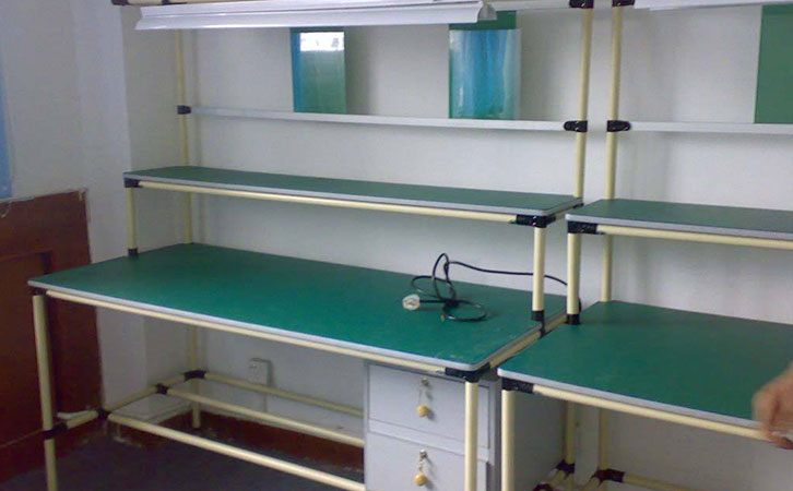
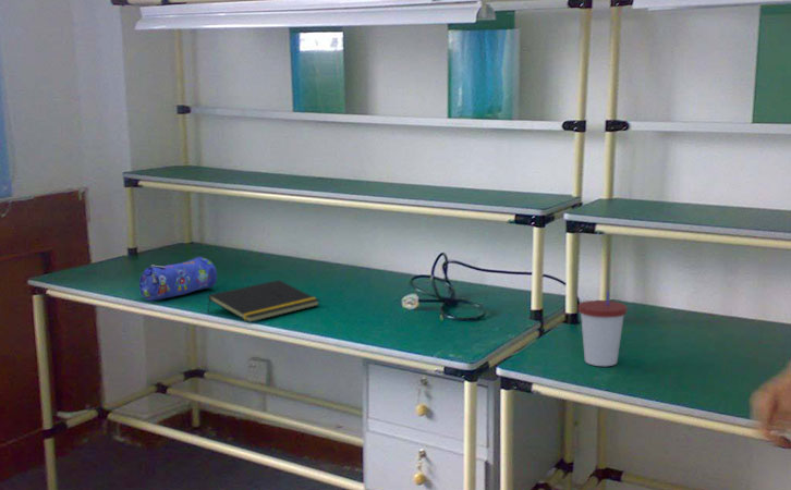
+ pencil case (178, 277)
+ cup (601, 327)
+ notepad (265, 299)
